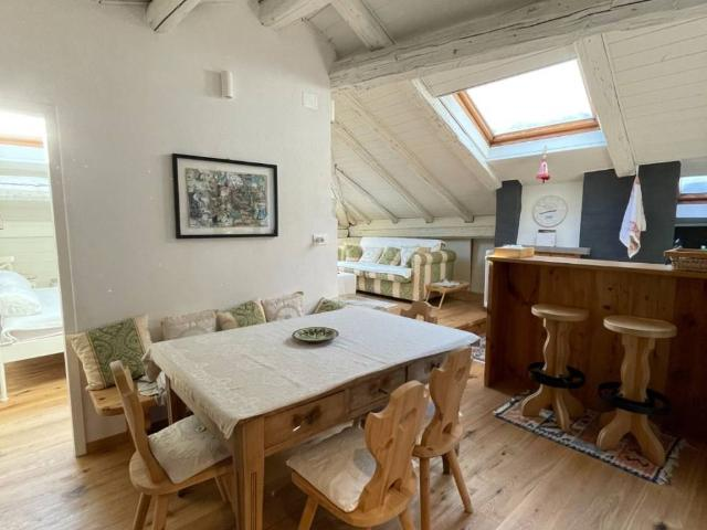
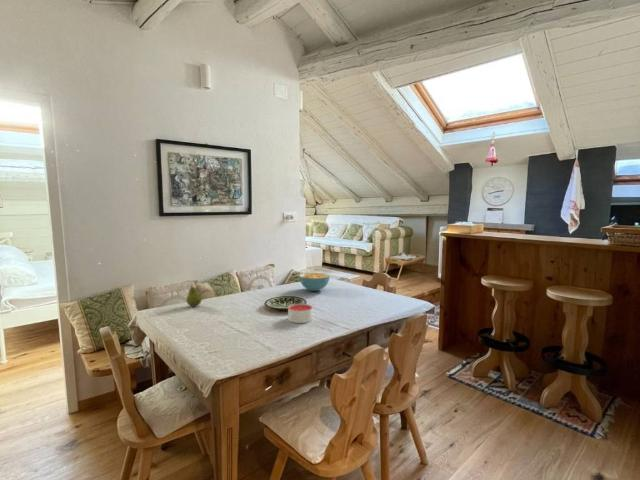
+ candle (300, 312)
+ fruit (194, 295)
+ cereal bowl (314, 282)
